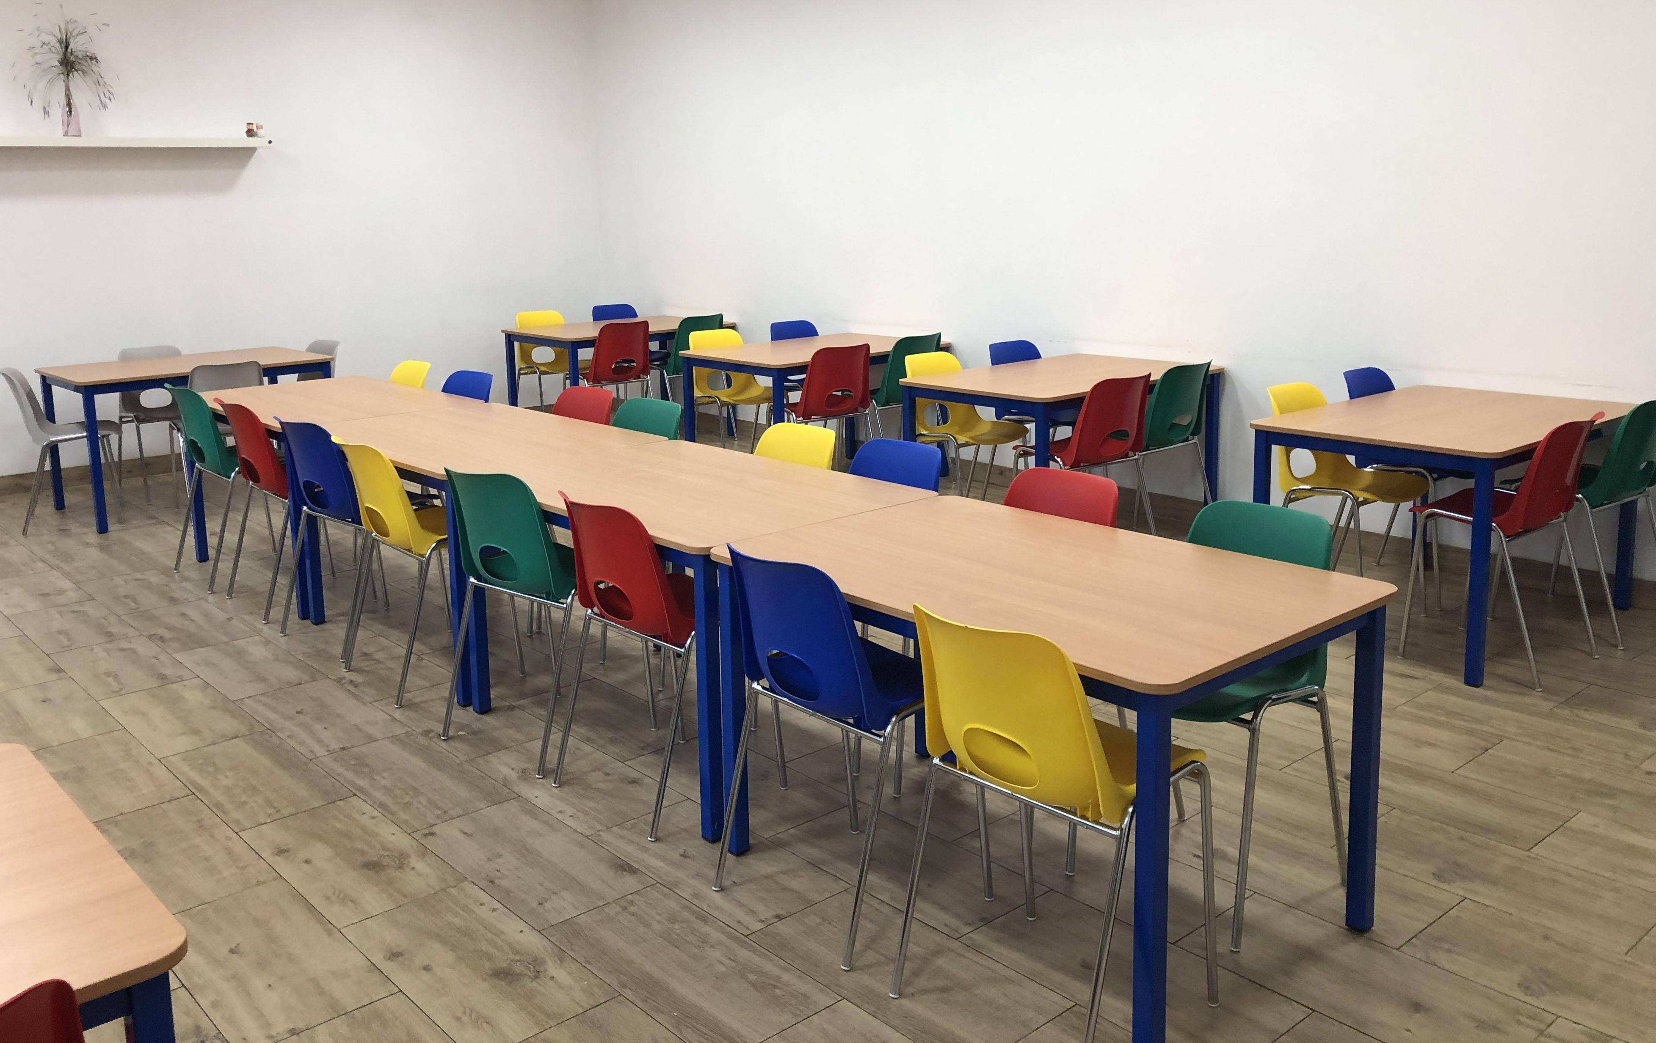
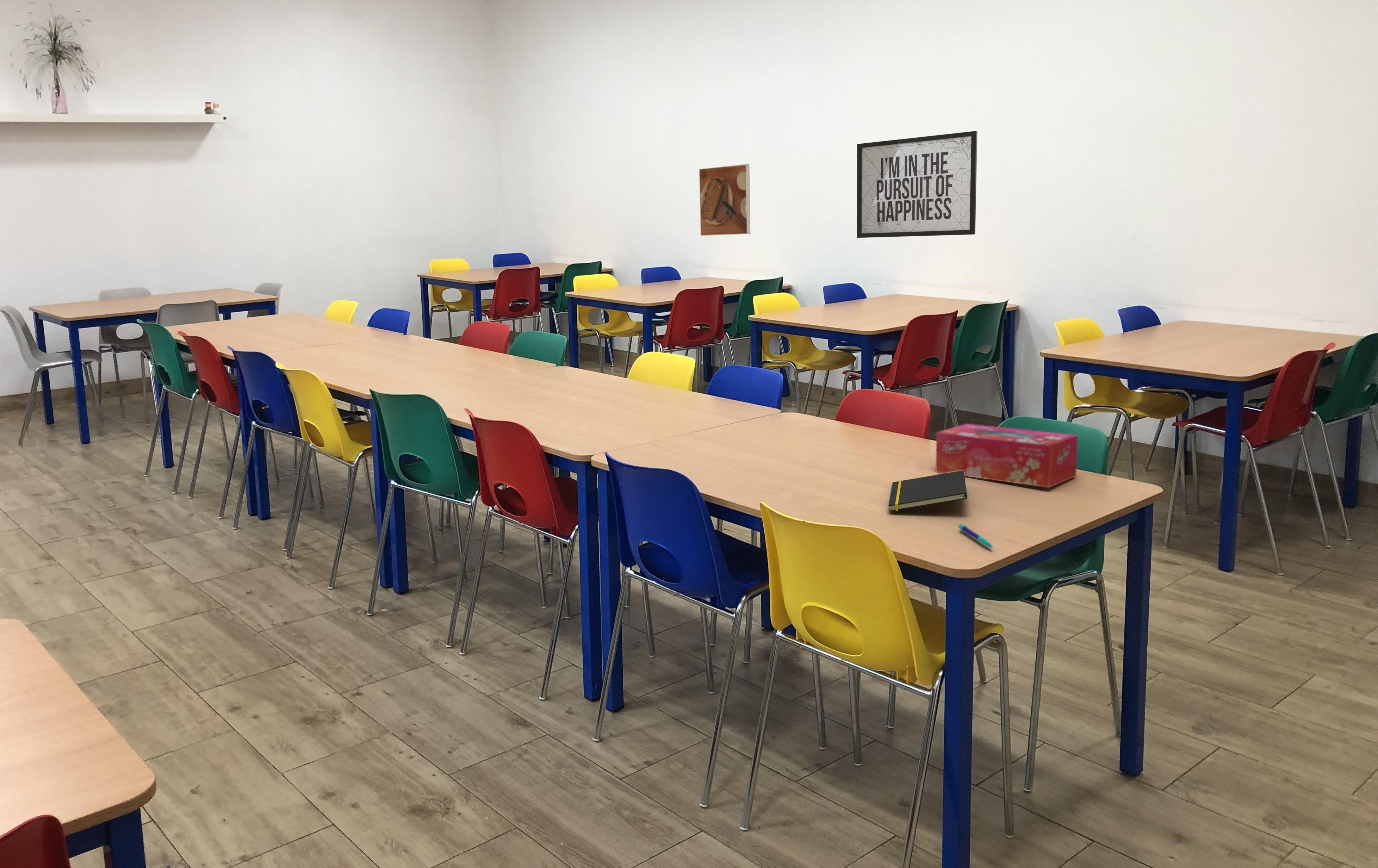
+ tissue box (1005, 454)
+ pen (975, 536)
+ notepad (927, 490)
+ mirror (914, 187)
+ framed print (724, 201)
